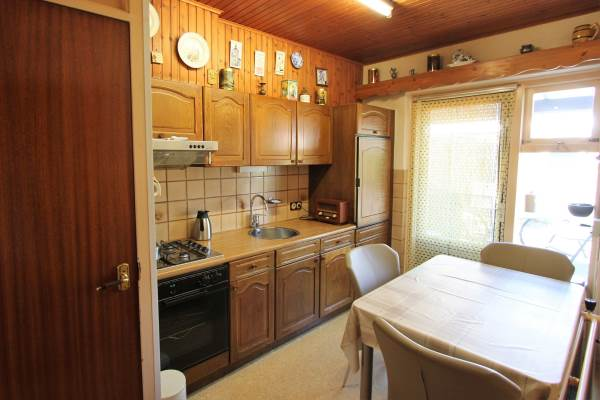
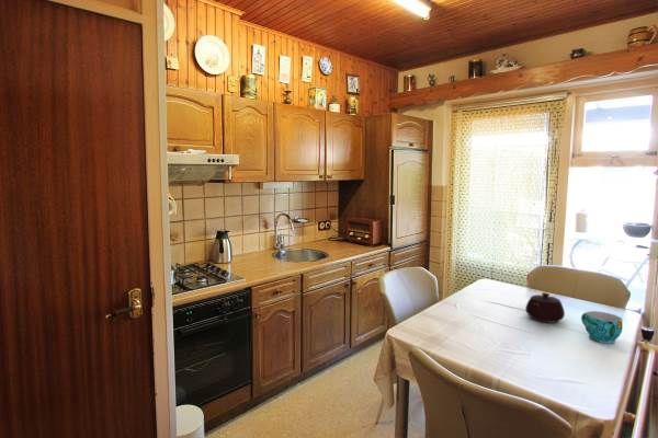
+ cup (600, 326)
+ teapot (544, 306)
